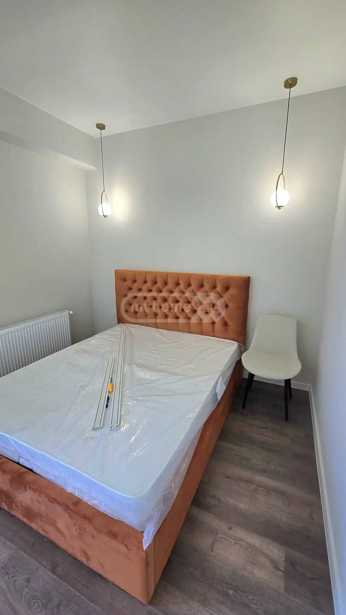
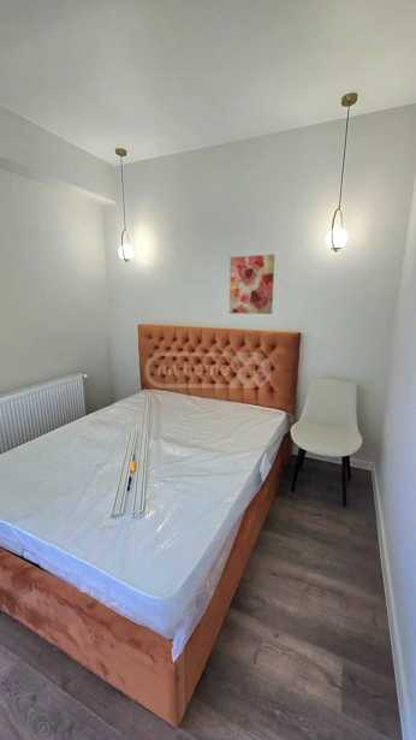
+ wall art (250, 285)
